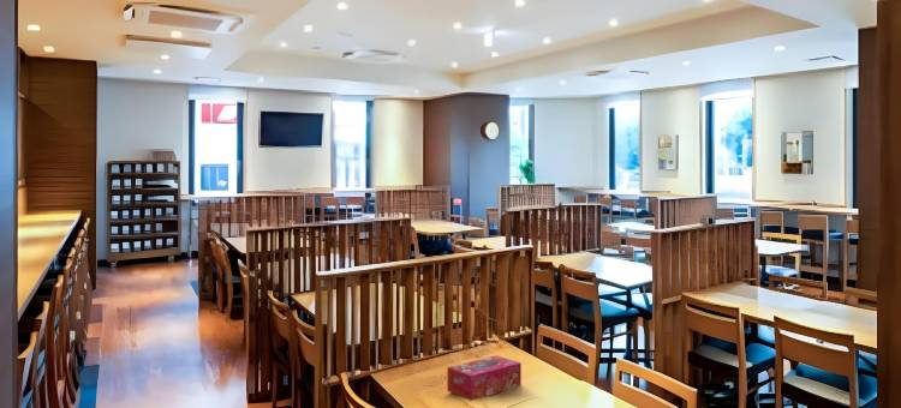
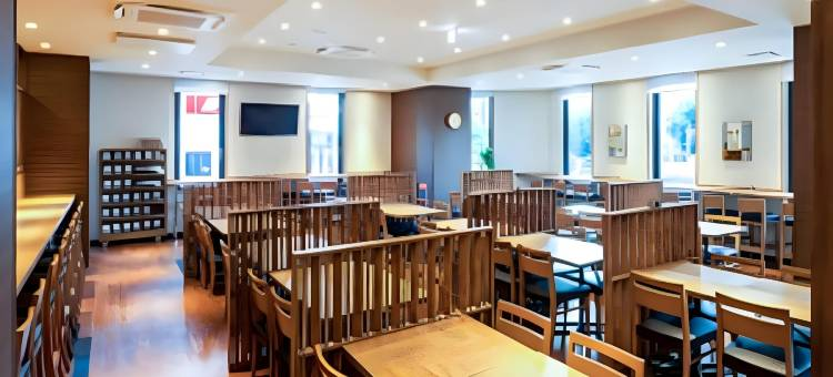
- tissue box (484, 376)
